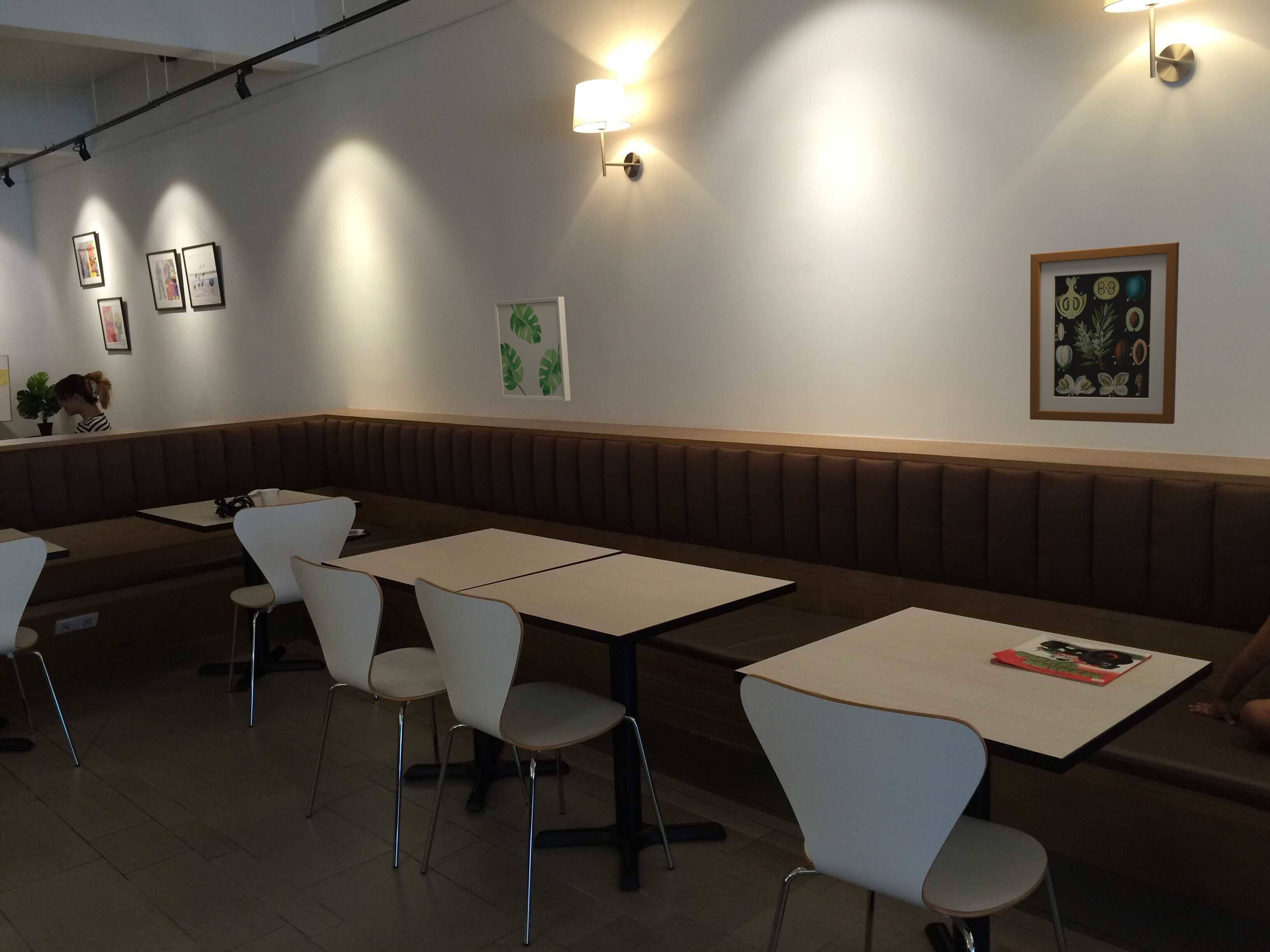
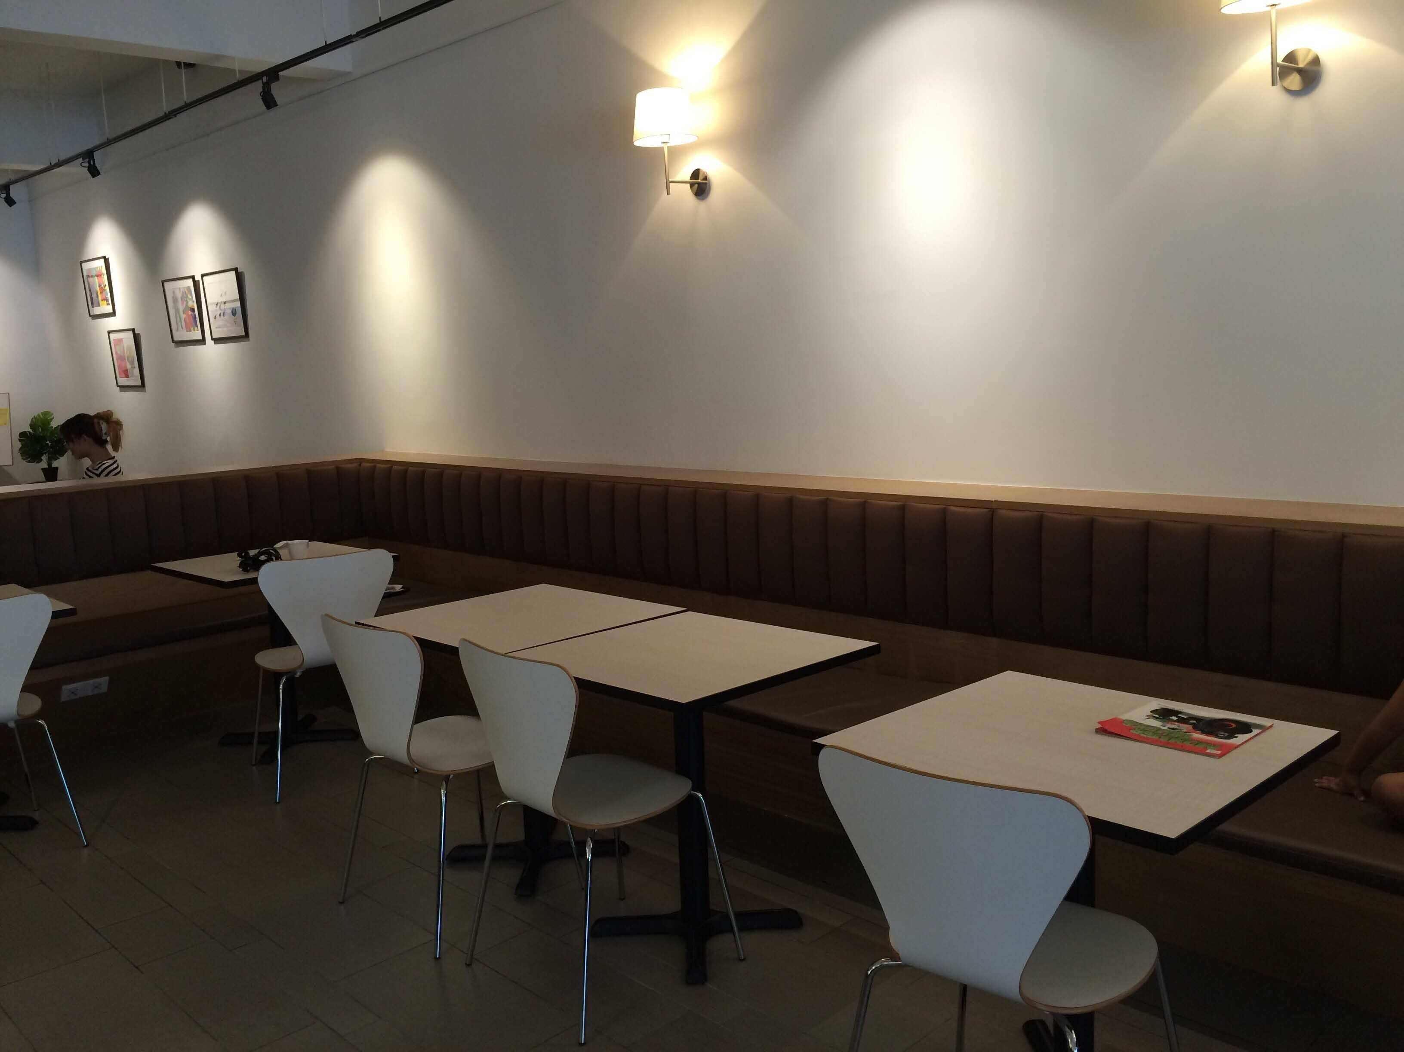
- wall art (1100, 336)
- wall art (531, 350)
